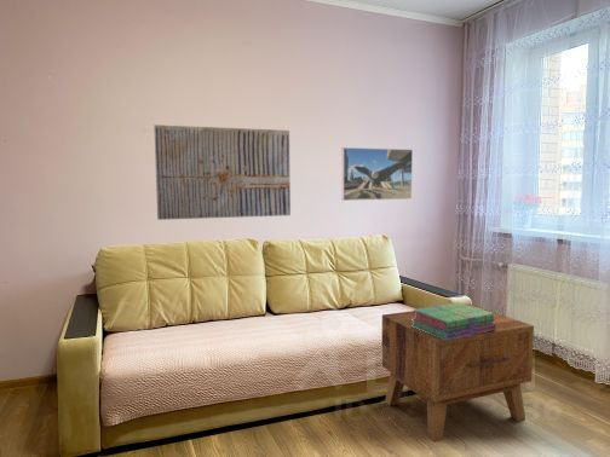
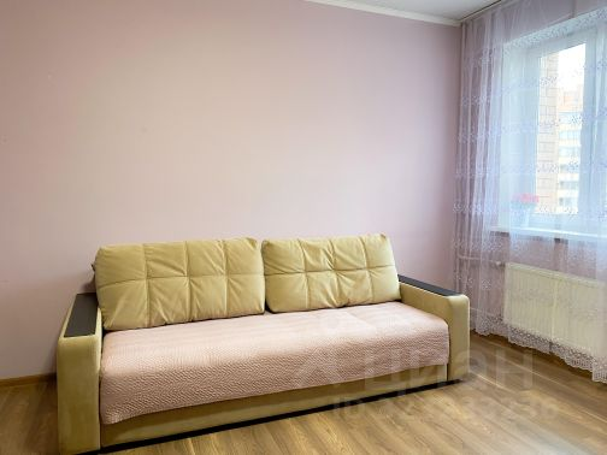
- wall art (225, 173)
- side table (455, 366)
- stack of books (453, 319)
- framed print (378, 174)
